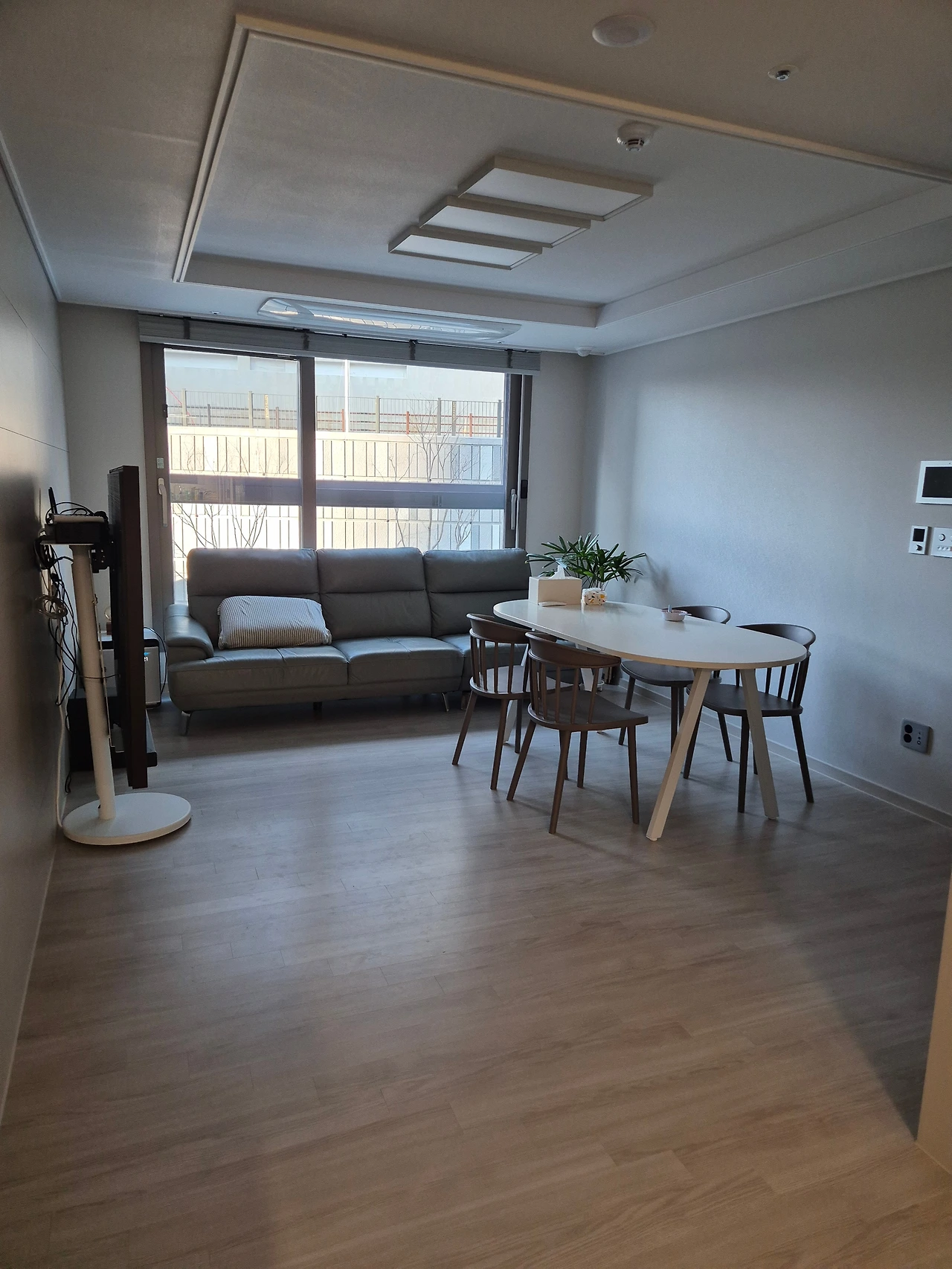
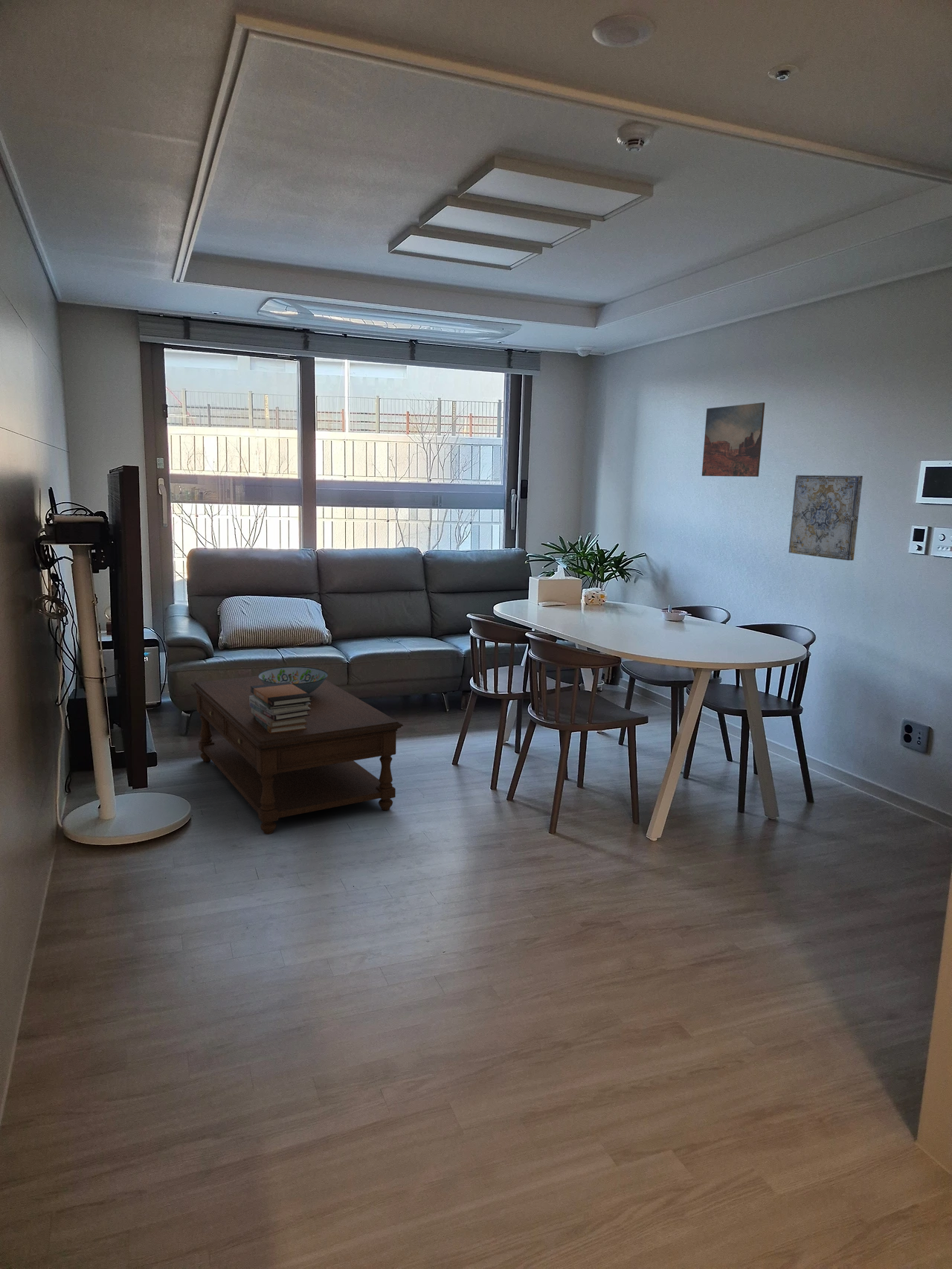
+ wall art (731, 441)
+ coffee table (289, 742)
+ decorative bowl (293, 684)
+ book stack (280, 706)
+ wall art (823, 516)
